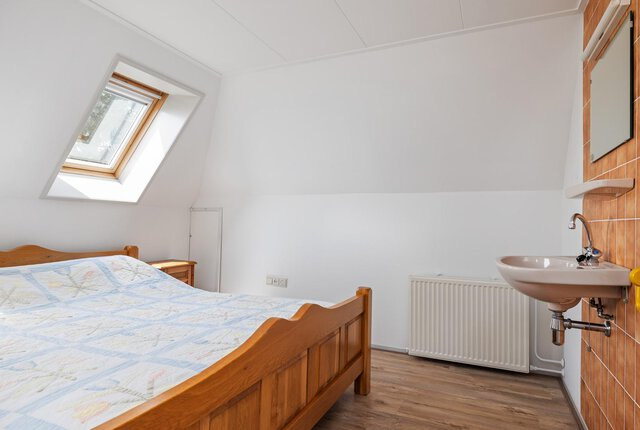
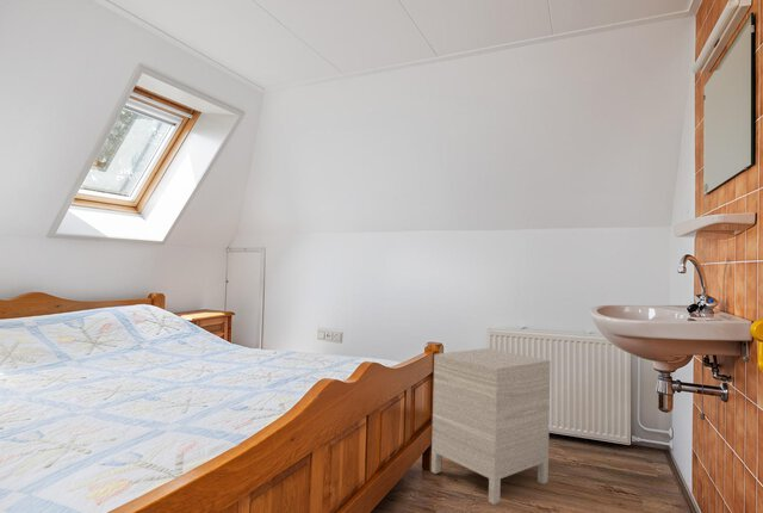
+ nightstand (494, 415)
